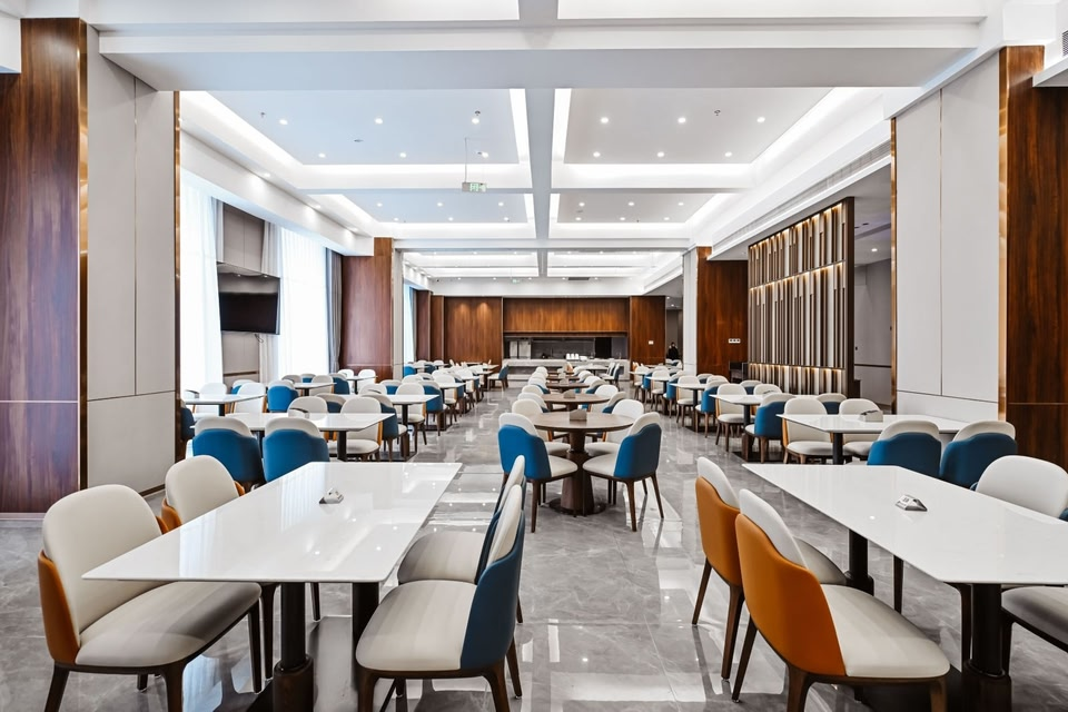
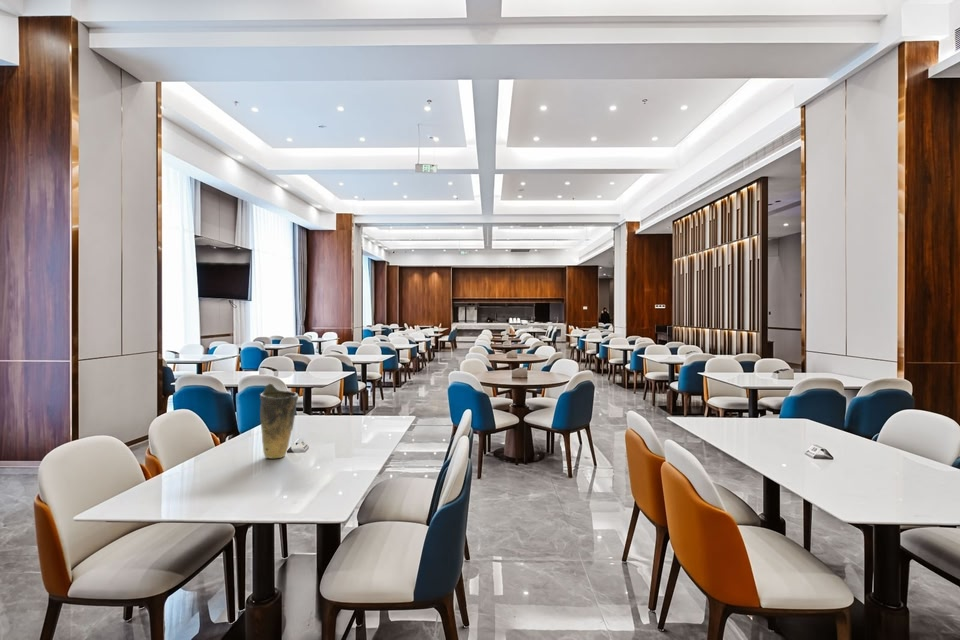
+ vase (279, 420)
